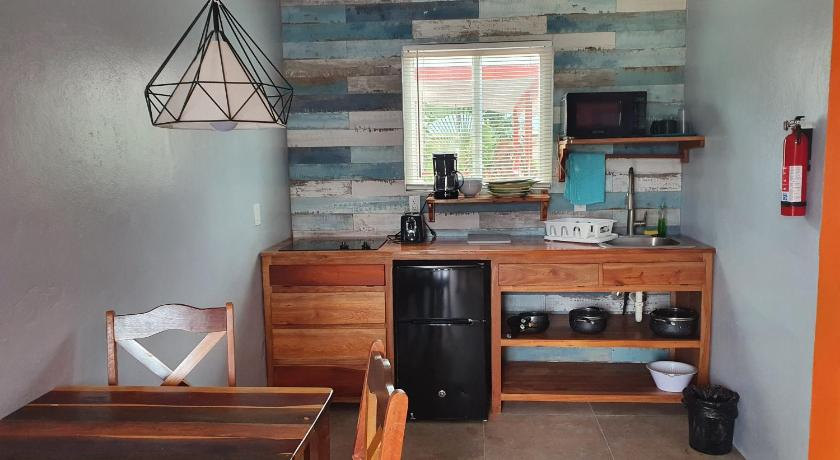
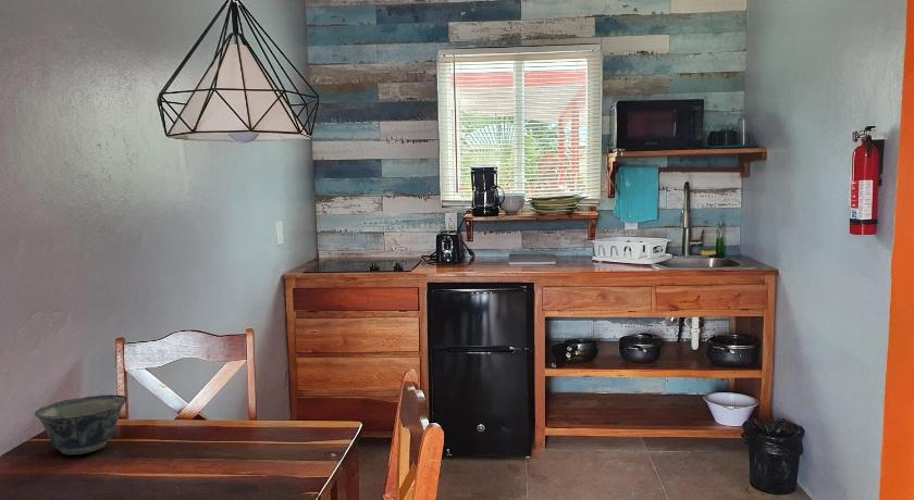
+ bowl (83, 425)
